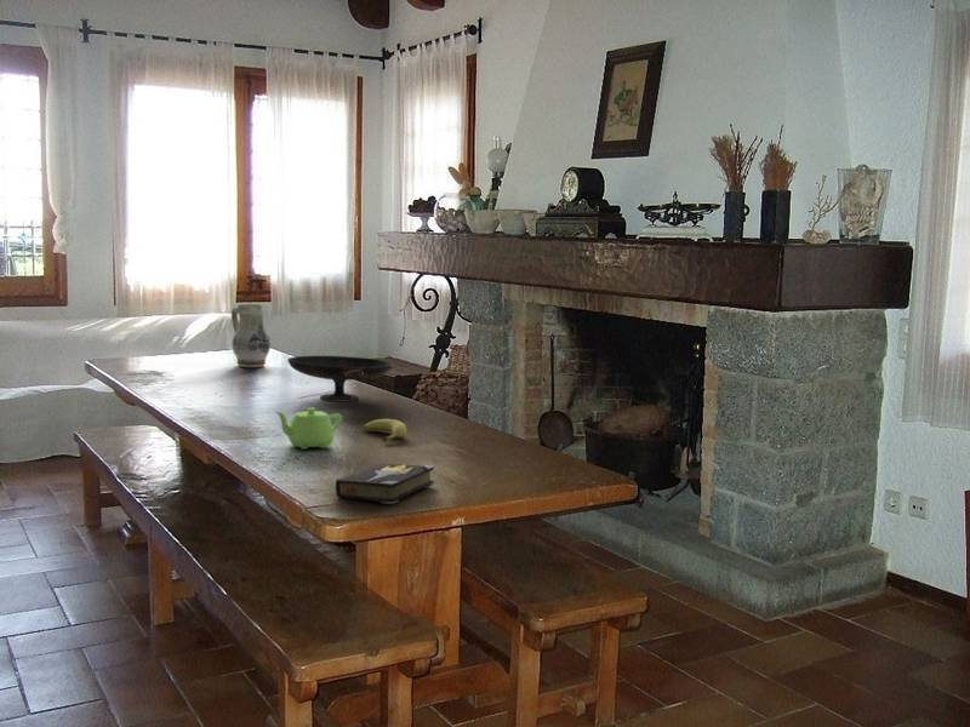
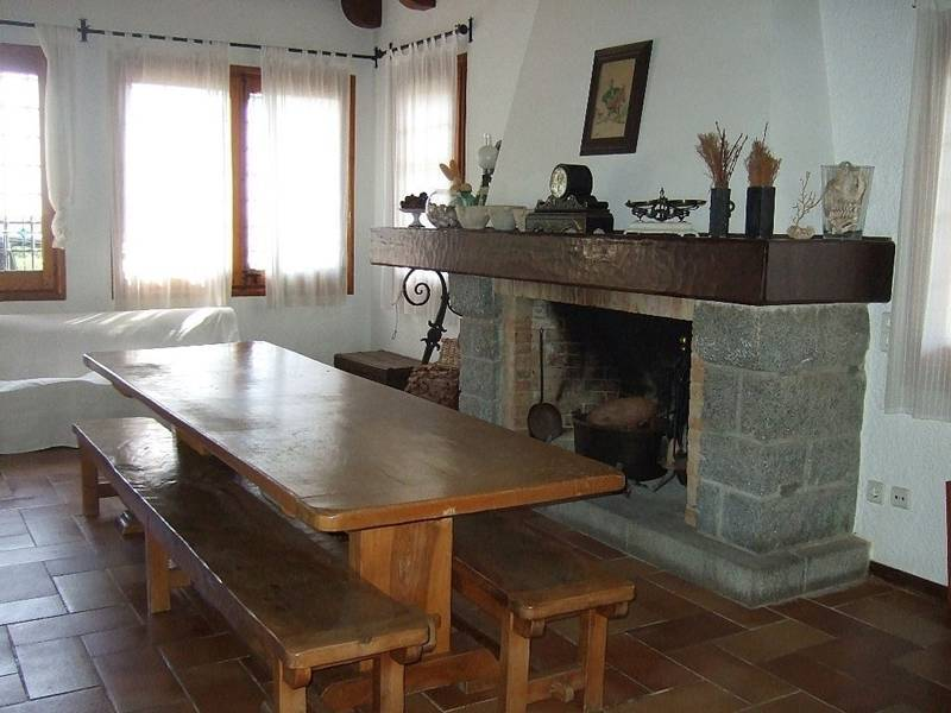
- fruit (387, 428)
- hardback book (386, 480)
- decorative bowl (340, 378)
- teapot (308, 427)
- ceramic pitcher (249, 334)
